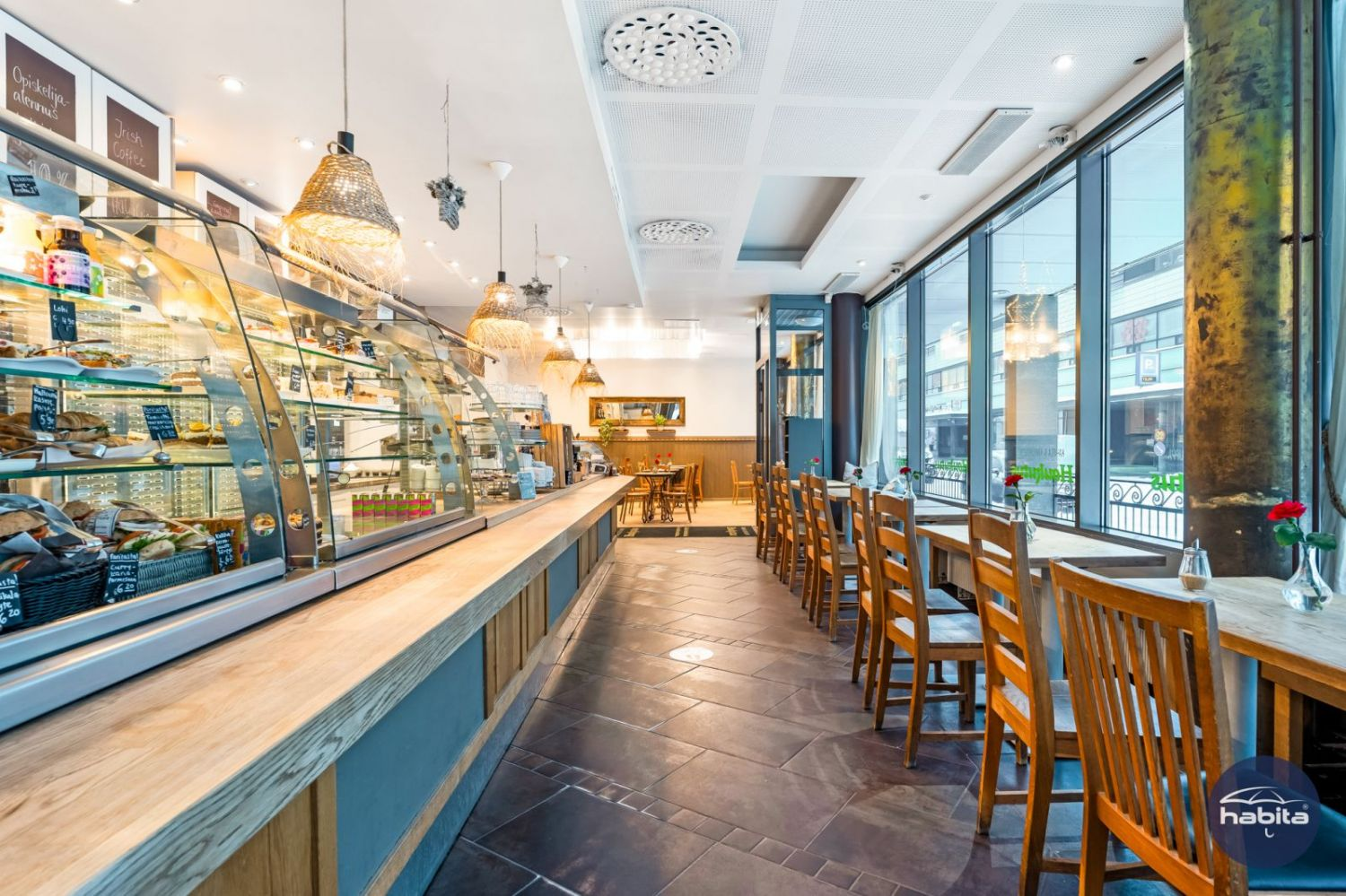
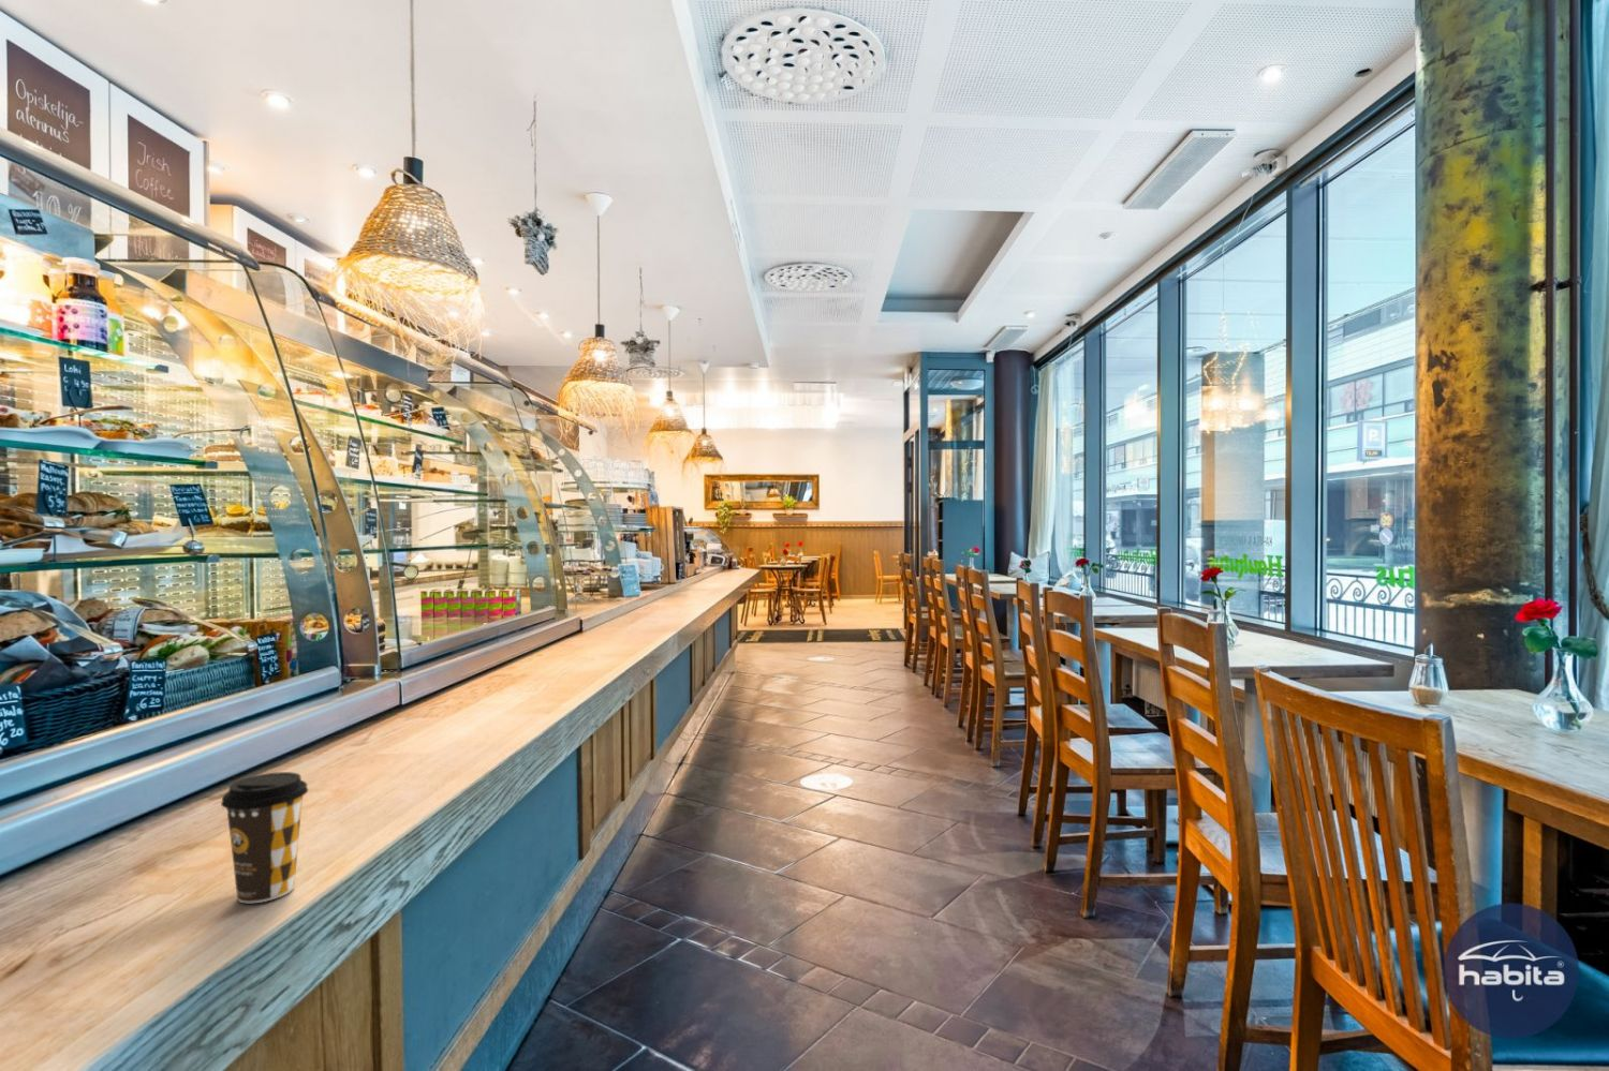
+ coffee cup (267, 837)
